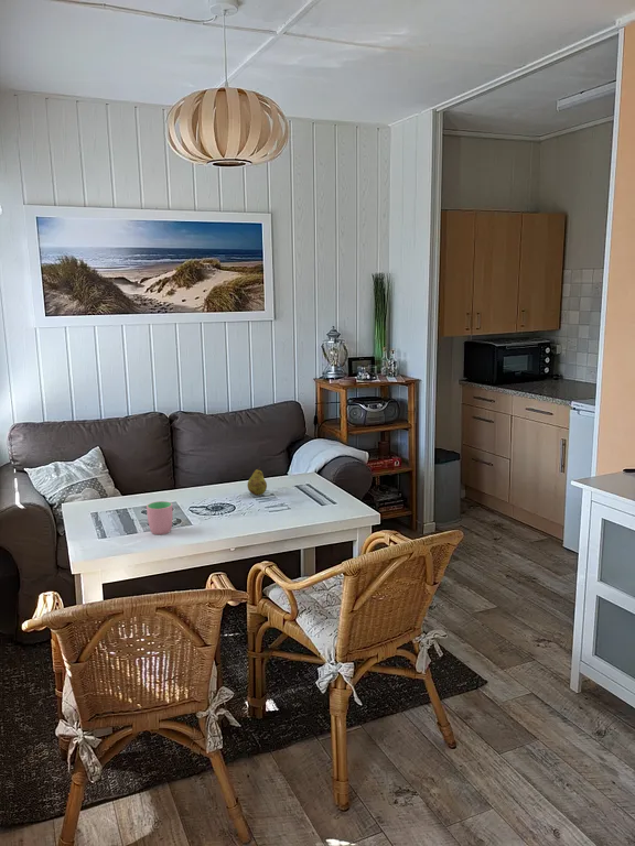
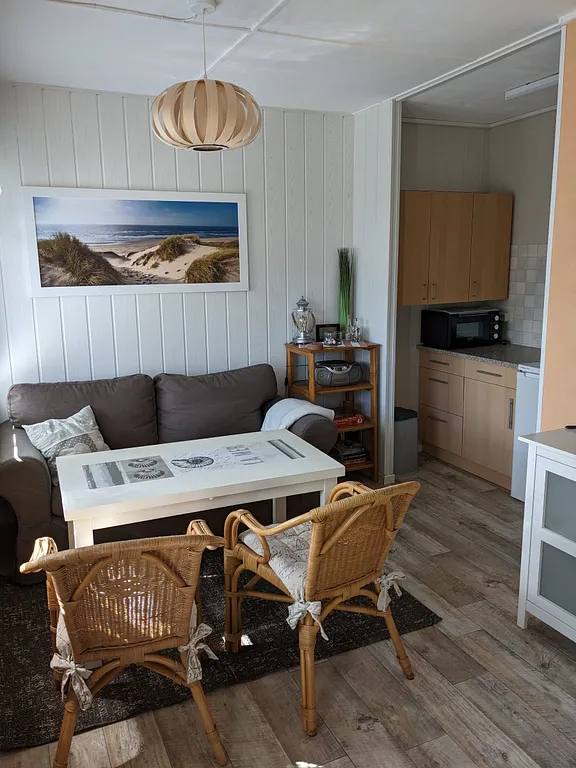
- cup (159, 517)
- fruit (257, 480)
